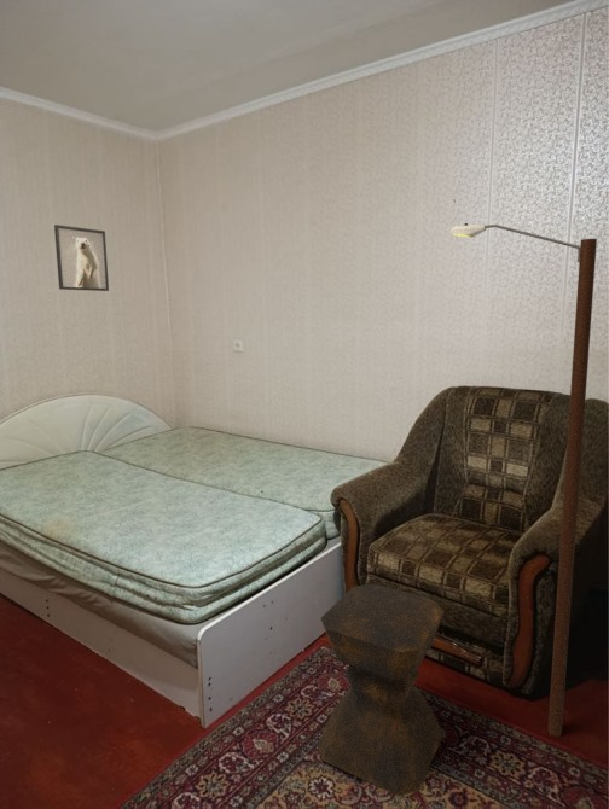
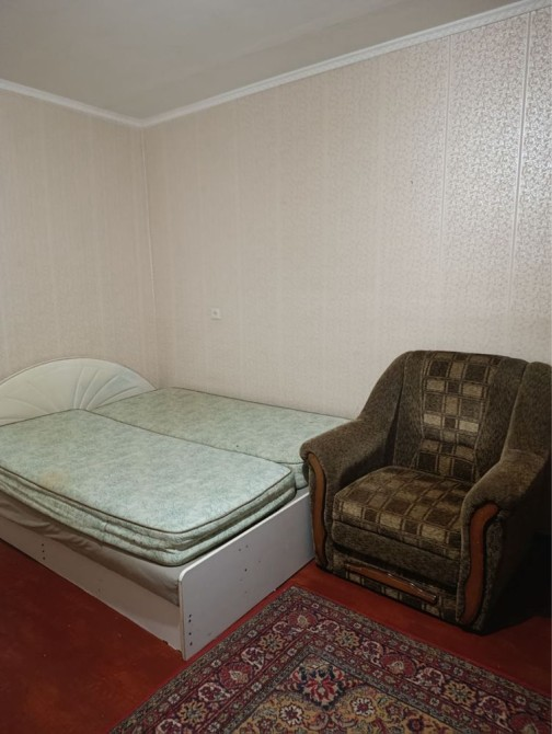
- stool (382, 675)
- street lamp (564, 478)
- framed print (82, 258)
